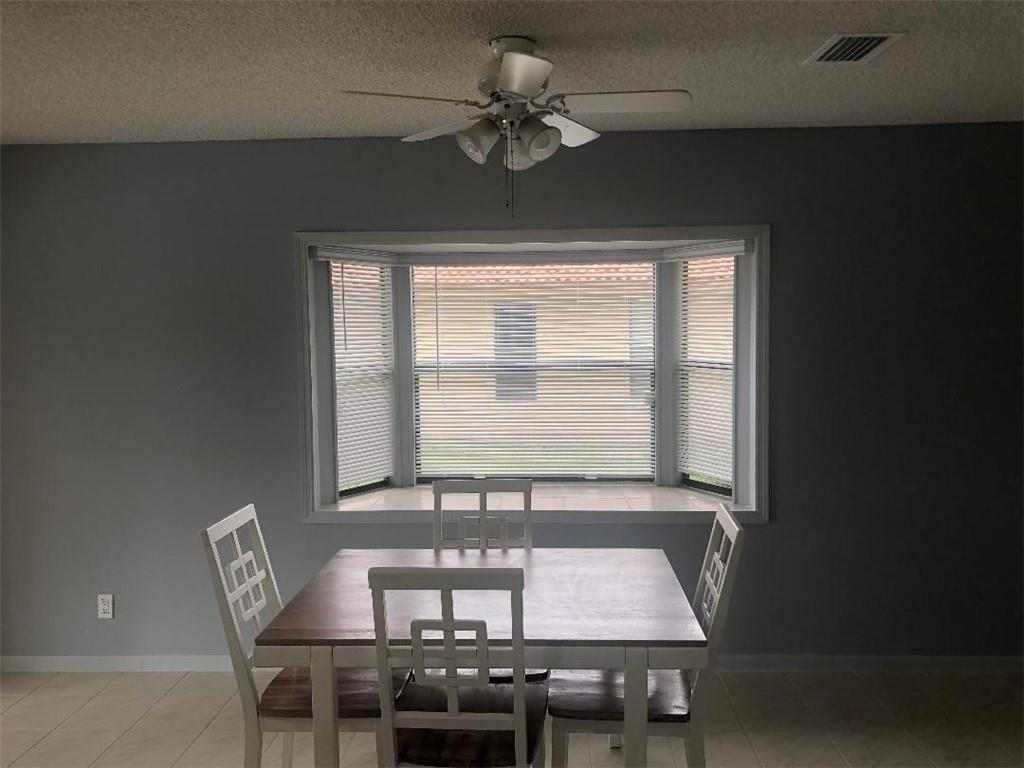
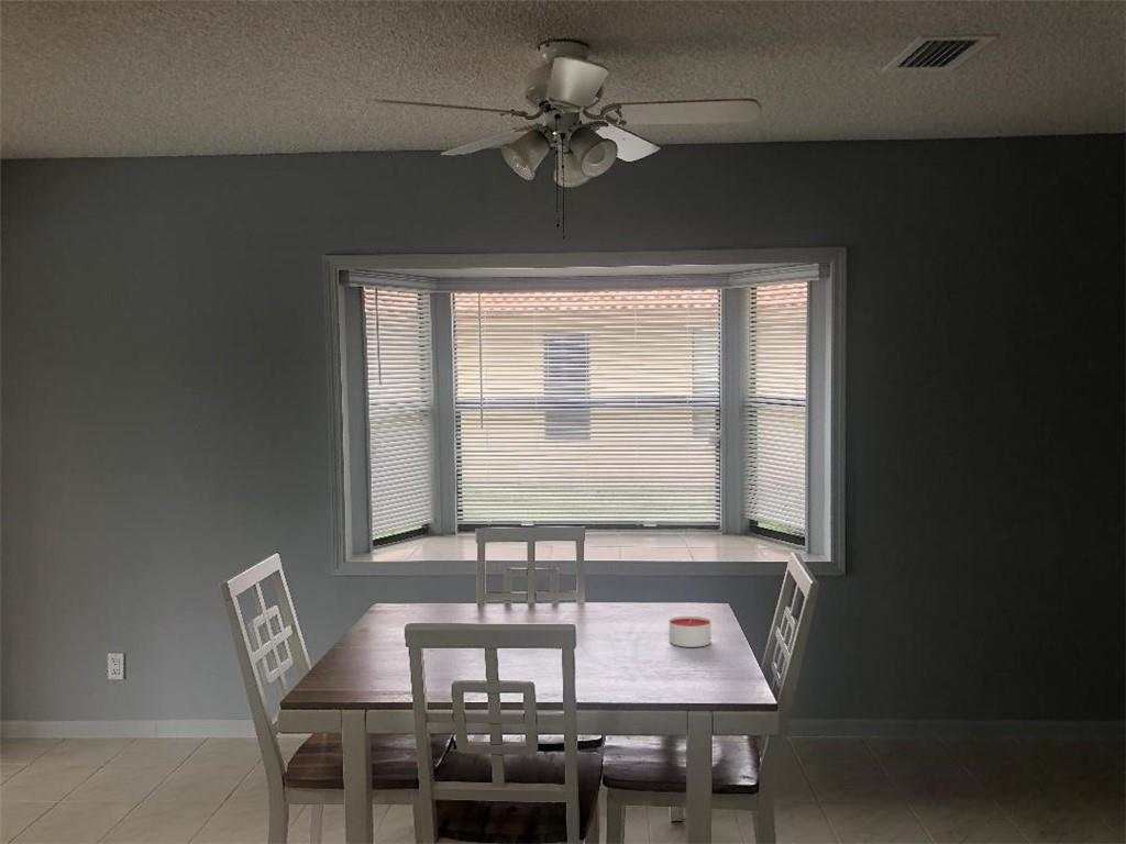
+ candle (689, 630)
